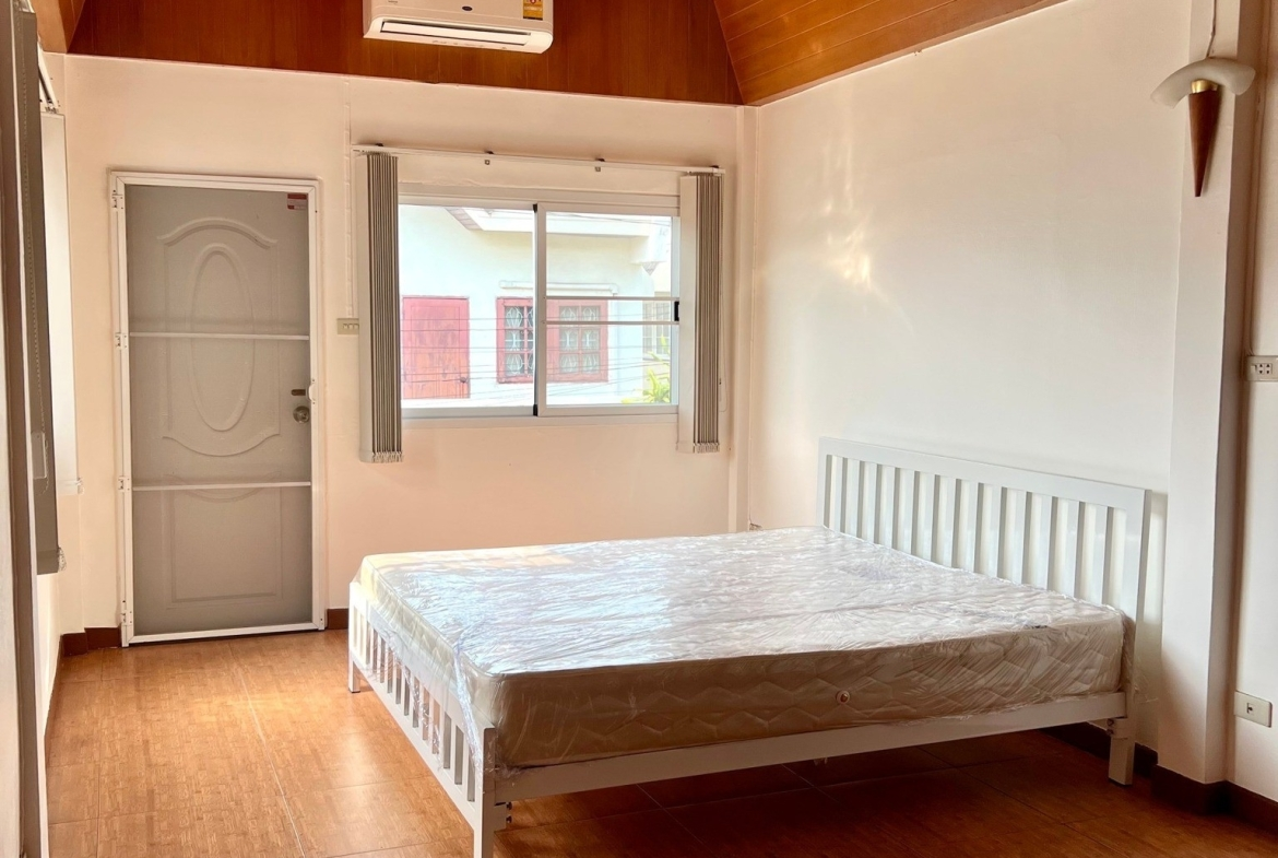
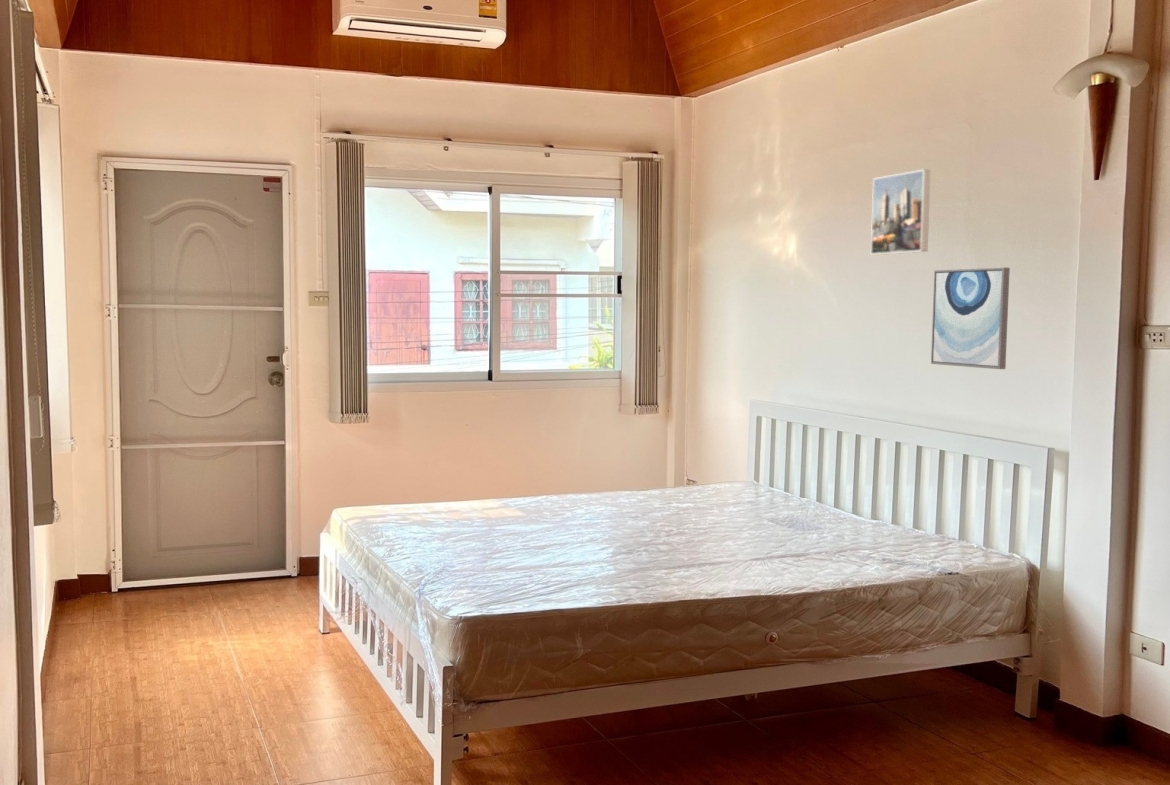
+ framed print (899, 213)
+ wall art (968, 317)
